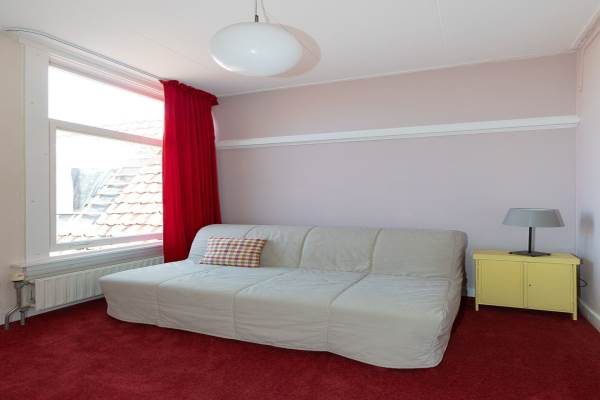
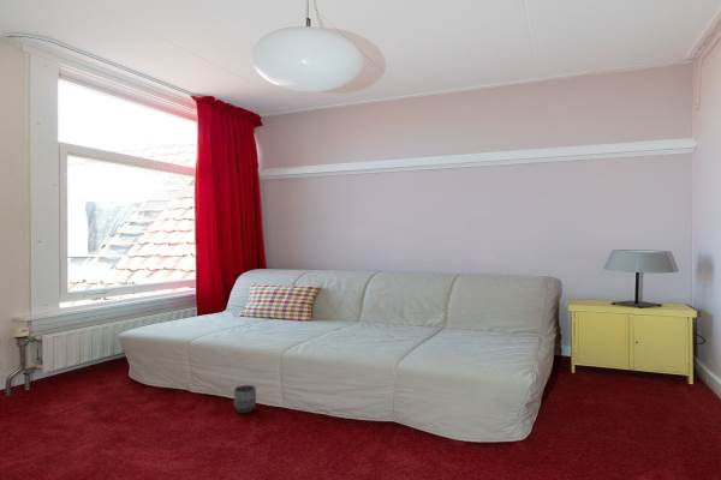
+ planter (244, 398)
